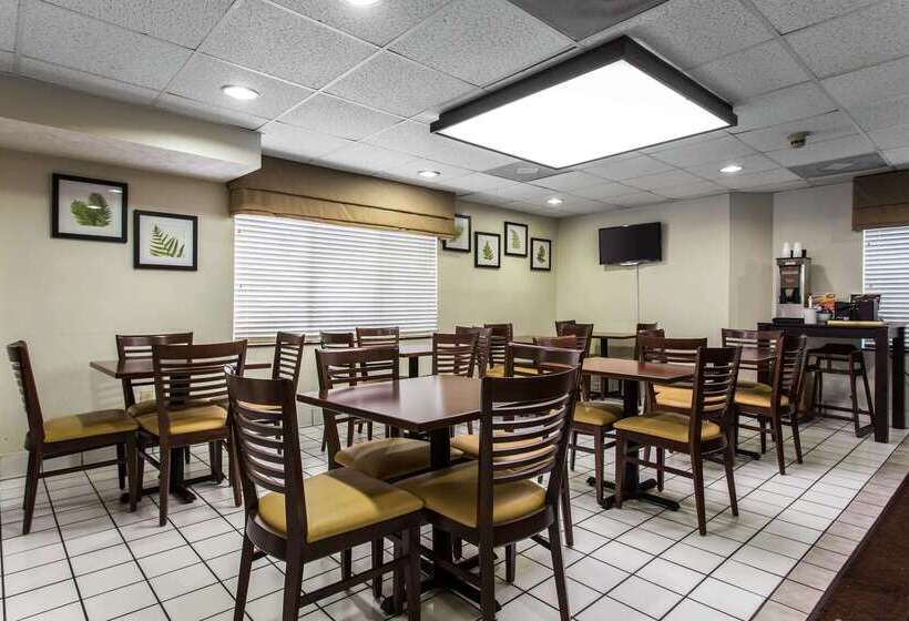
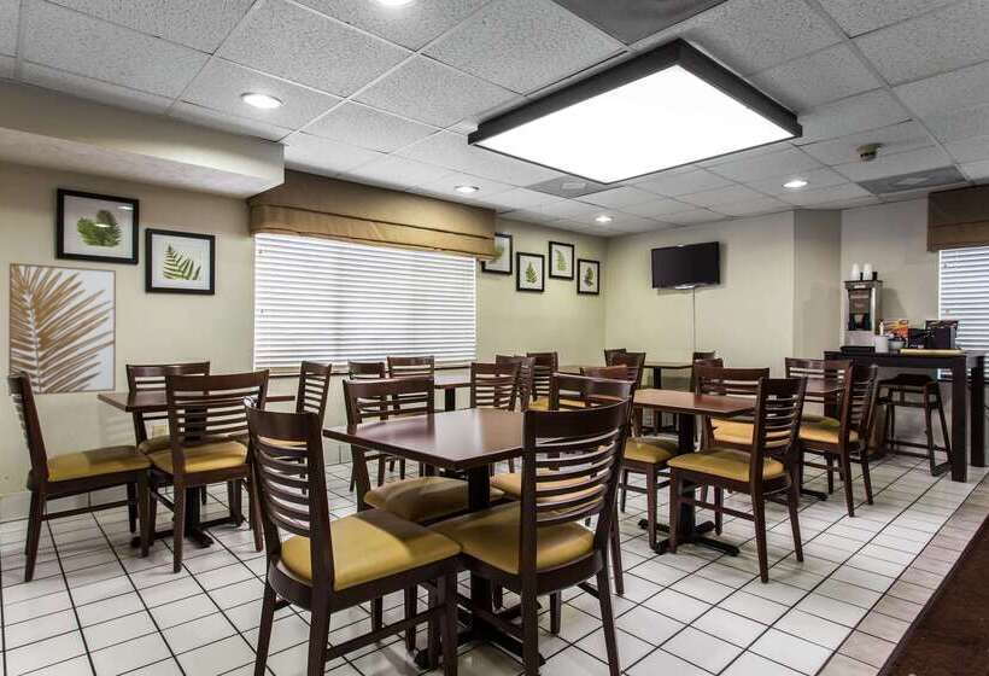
+ wall art (64, 330)
